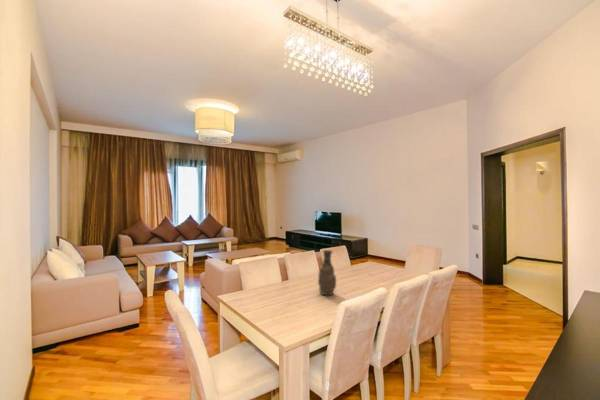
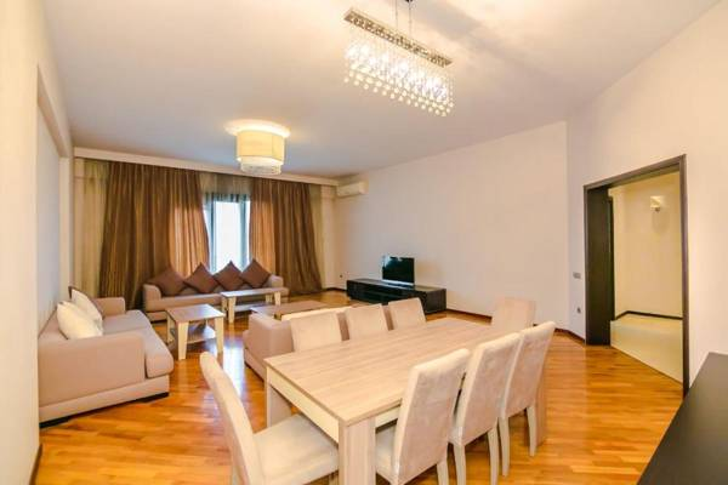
- vase (327, 272)
